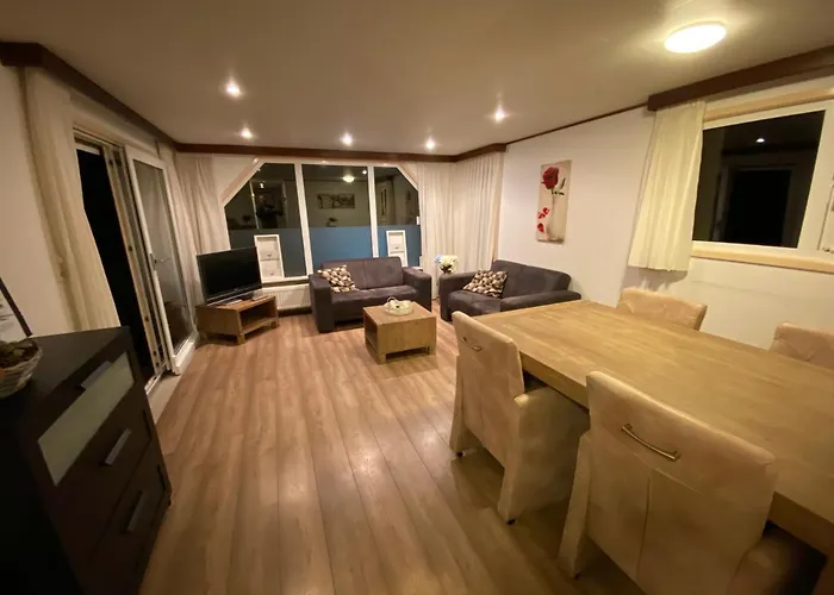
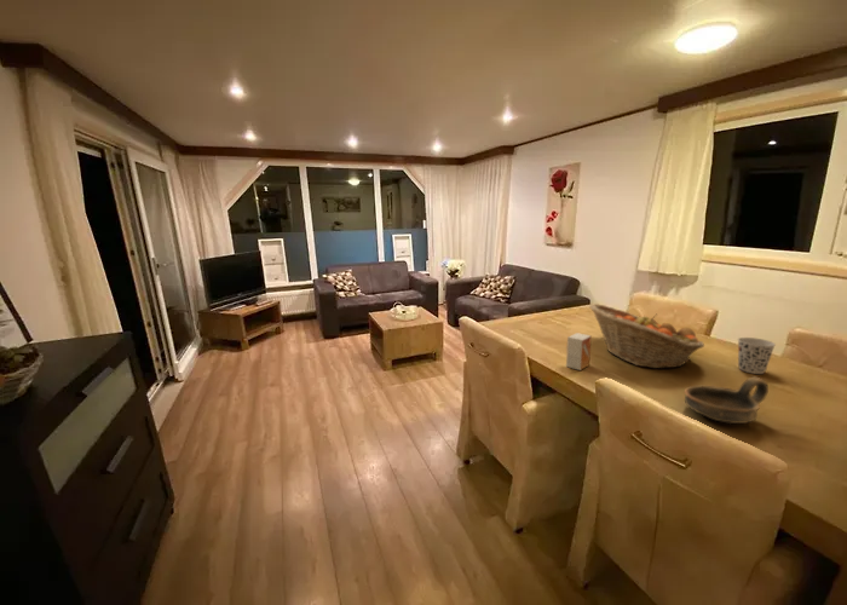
+ cup (754, 356)
+ small box (578, 351)
+ oil lamp (727, 398)
+ fruit basket (640, 332)
